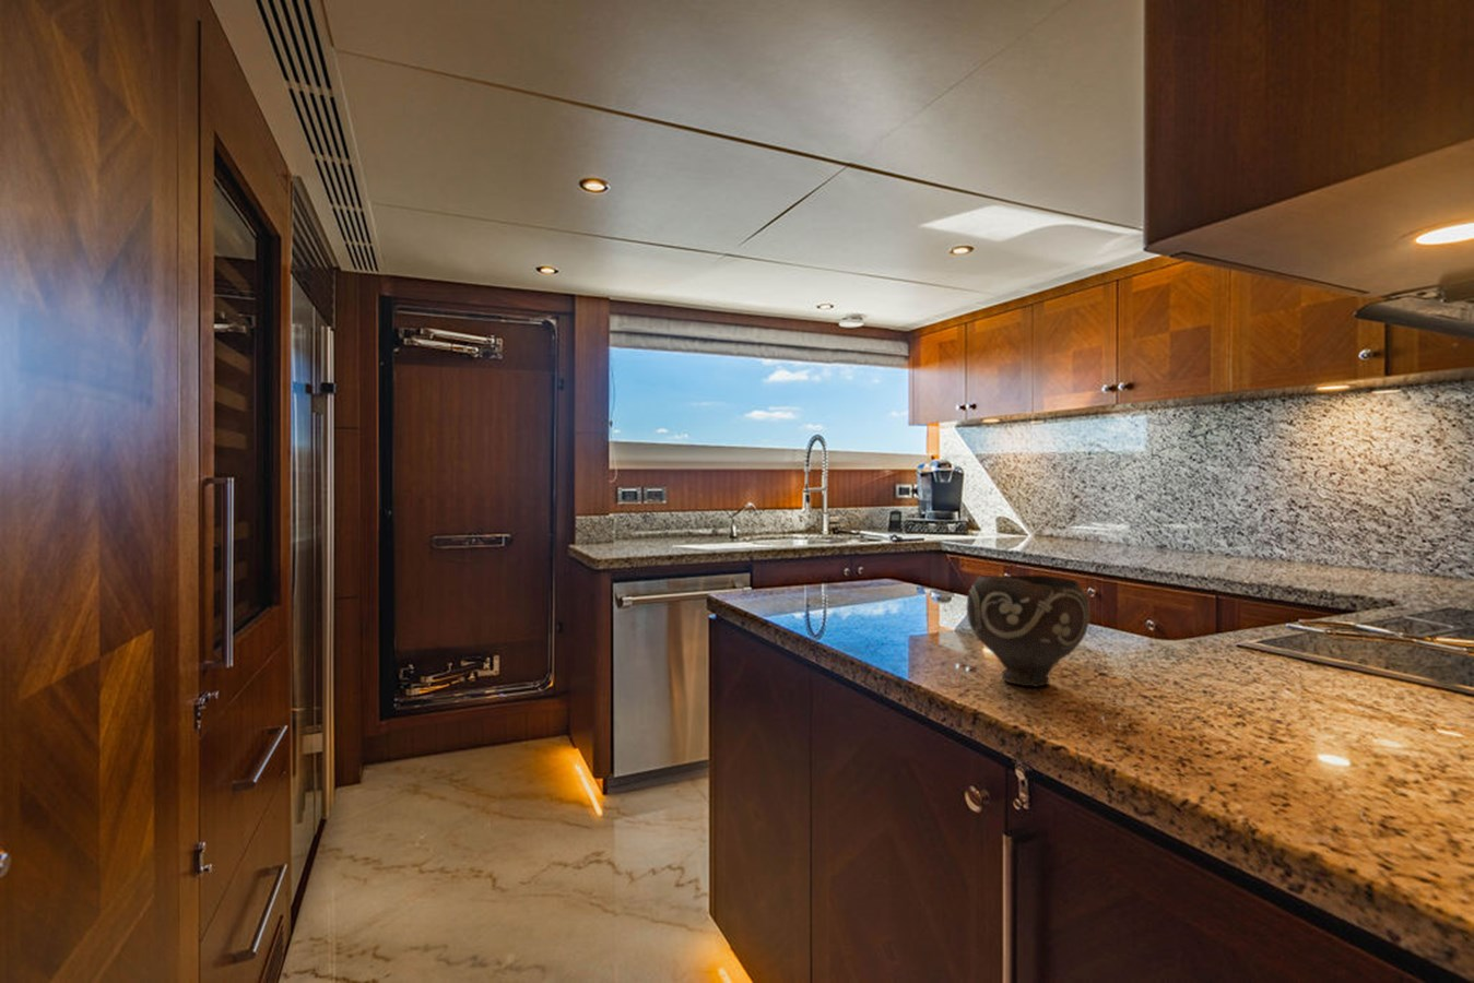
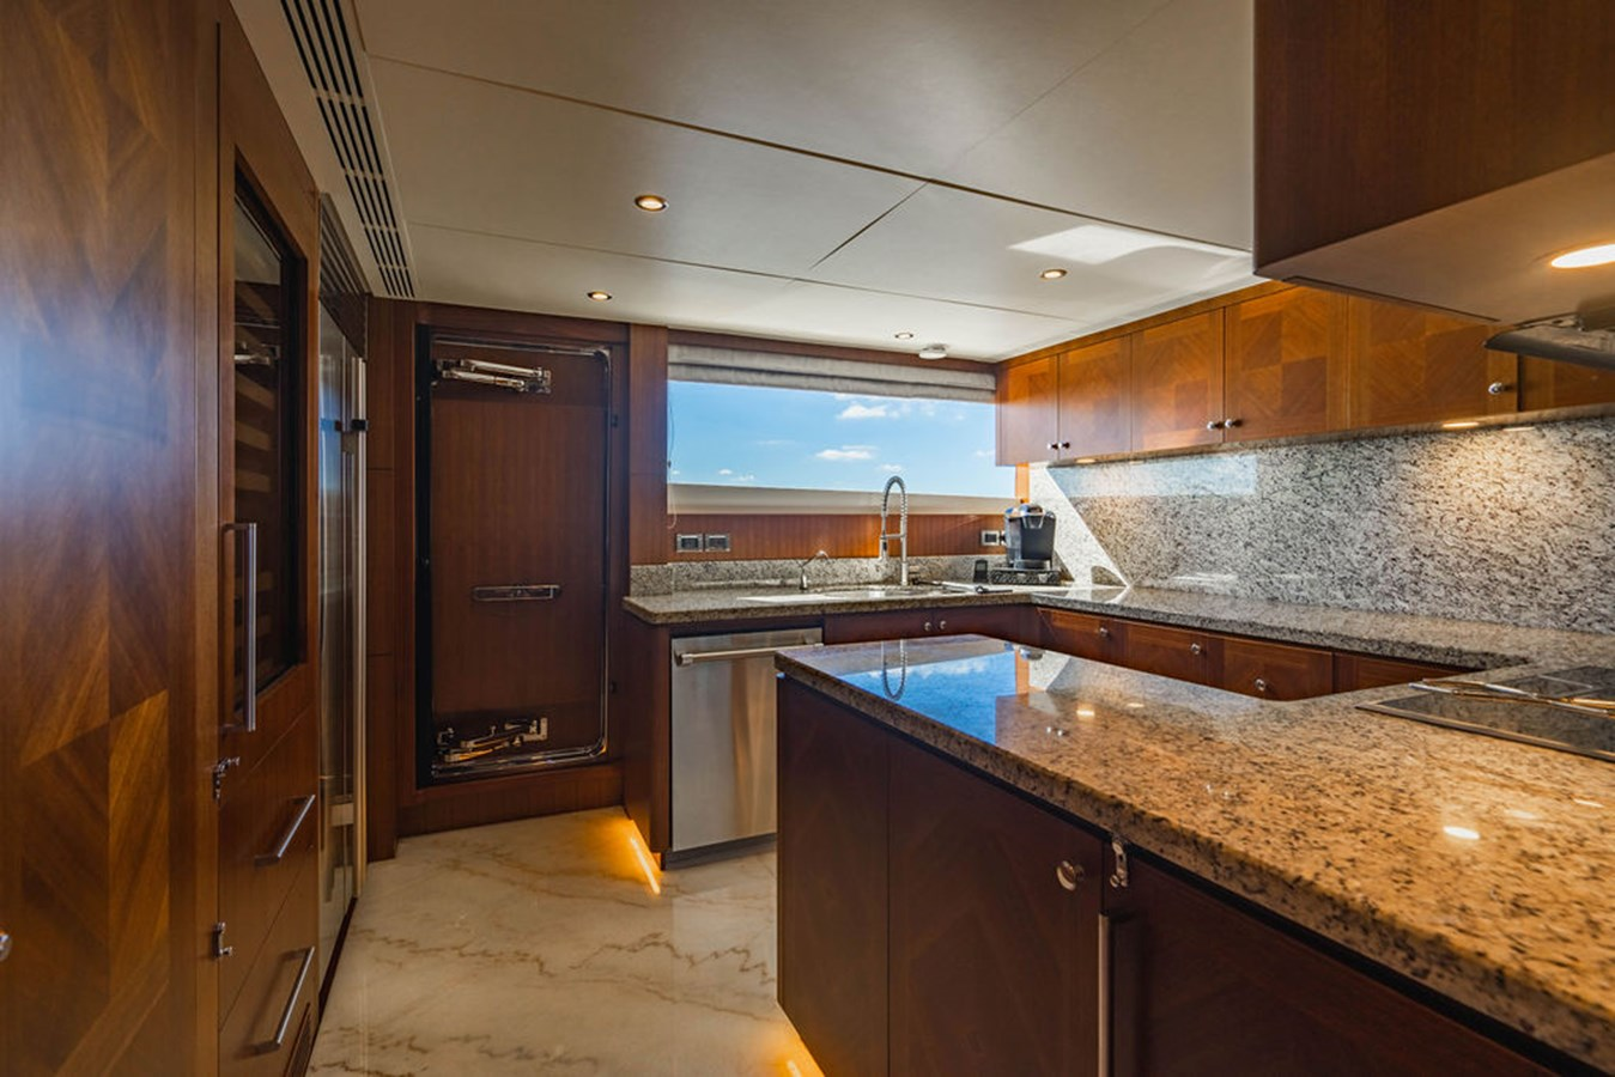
- bowl (1025, 625)
